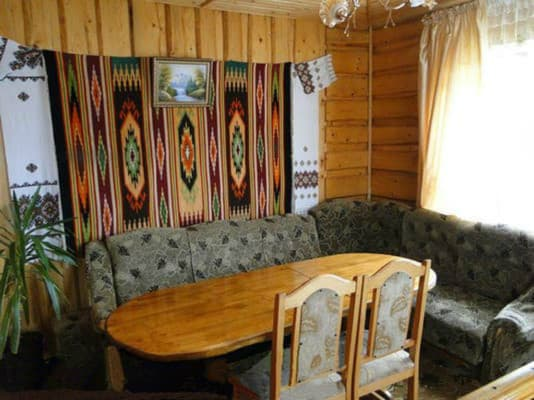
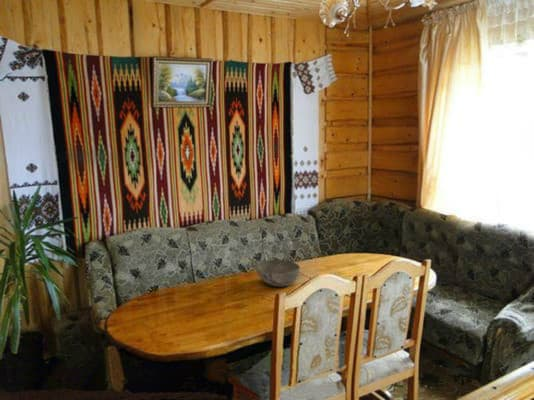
+ bowl (278, 274)
